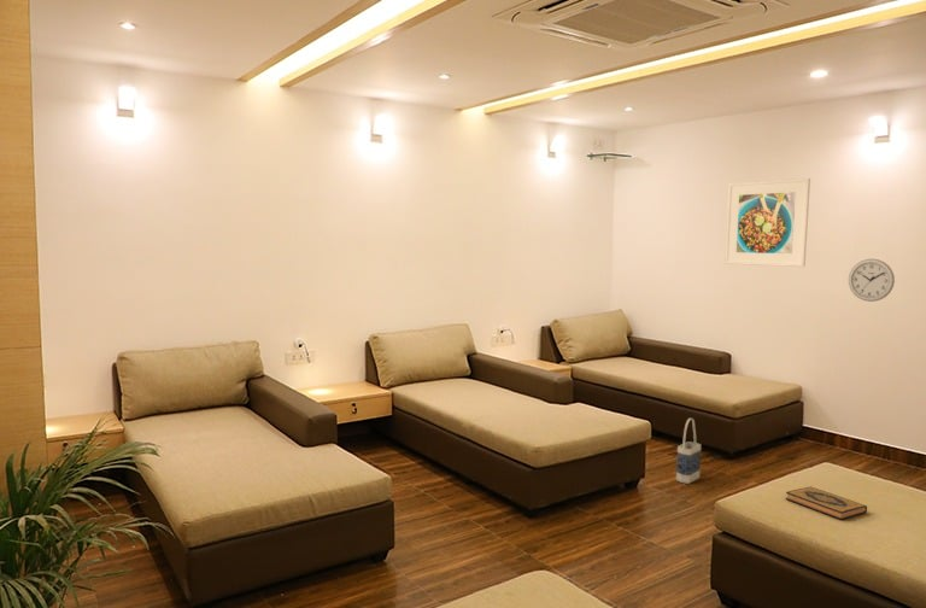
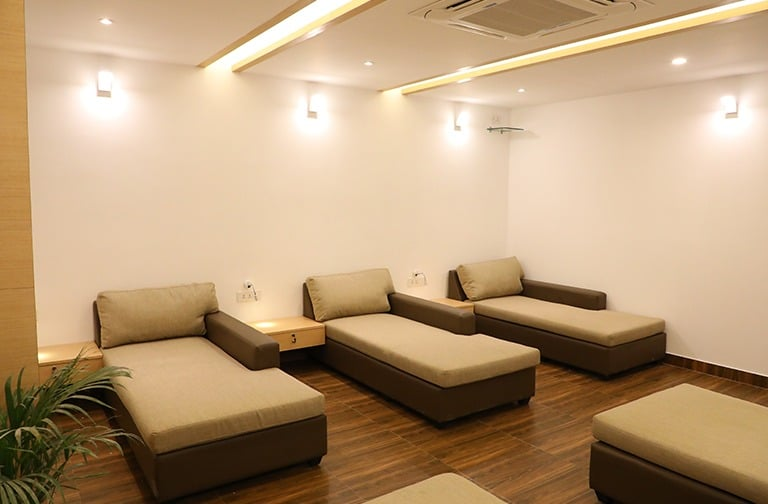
- hardback book (825, 502)
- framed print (764, 223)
- bag (688, 449)
- wall clock (869, 280)
